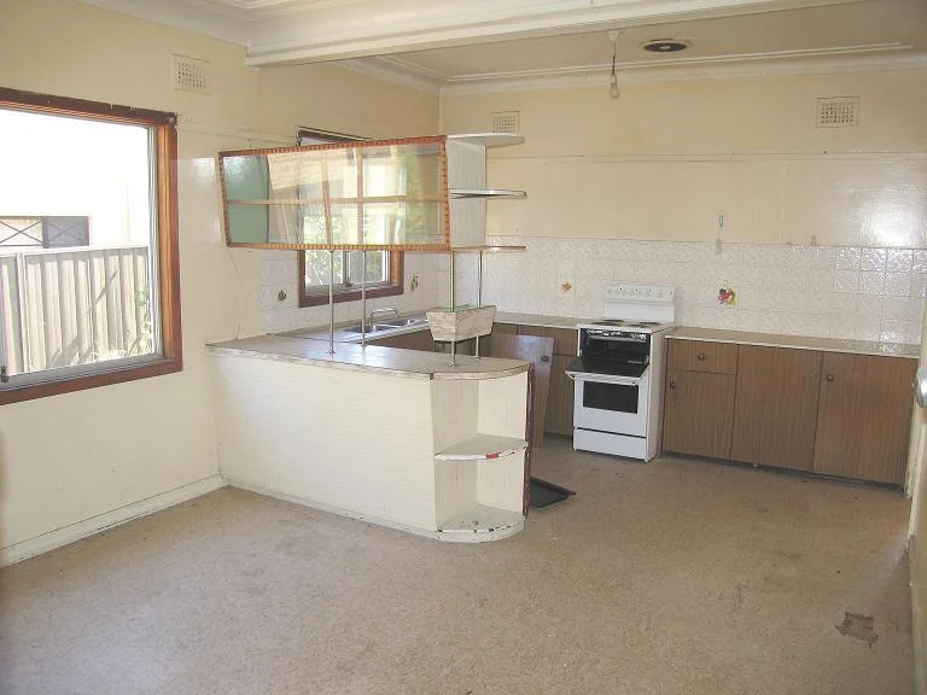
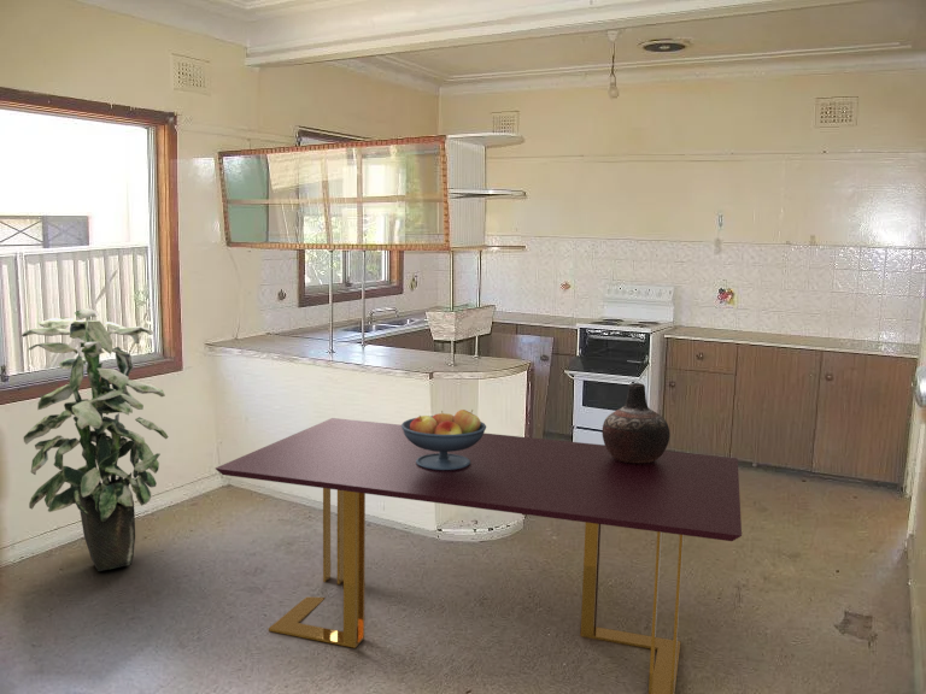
+ vase (635, 420)
+ indoor plant (94, 439)
+ dining table (493, 510)
+ fruit bowl (443, 436)
